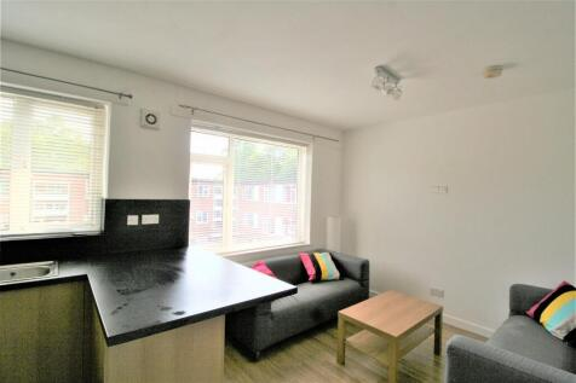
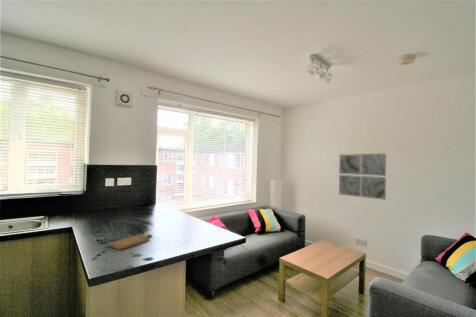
+ wall art (361, 174)
+ chopping board (133, 240)
